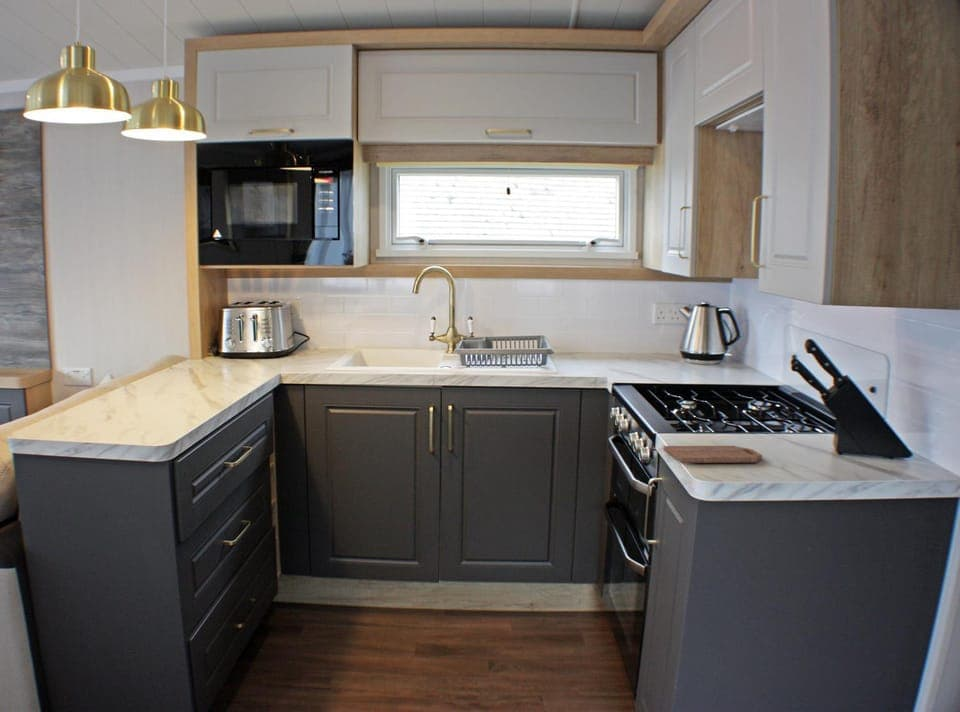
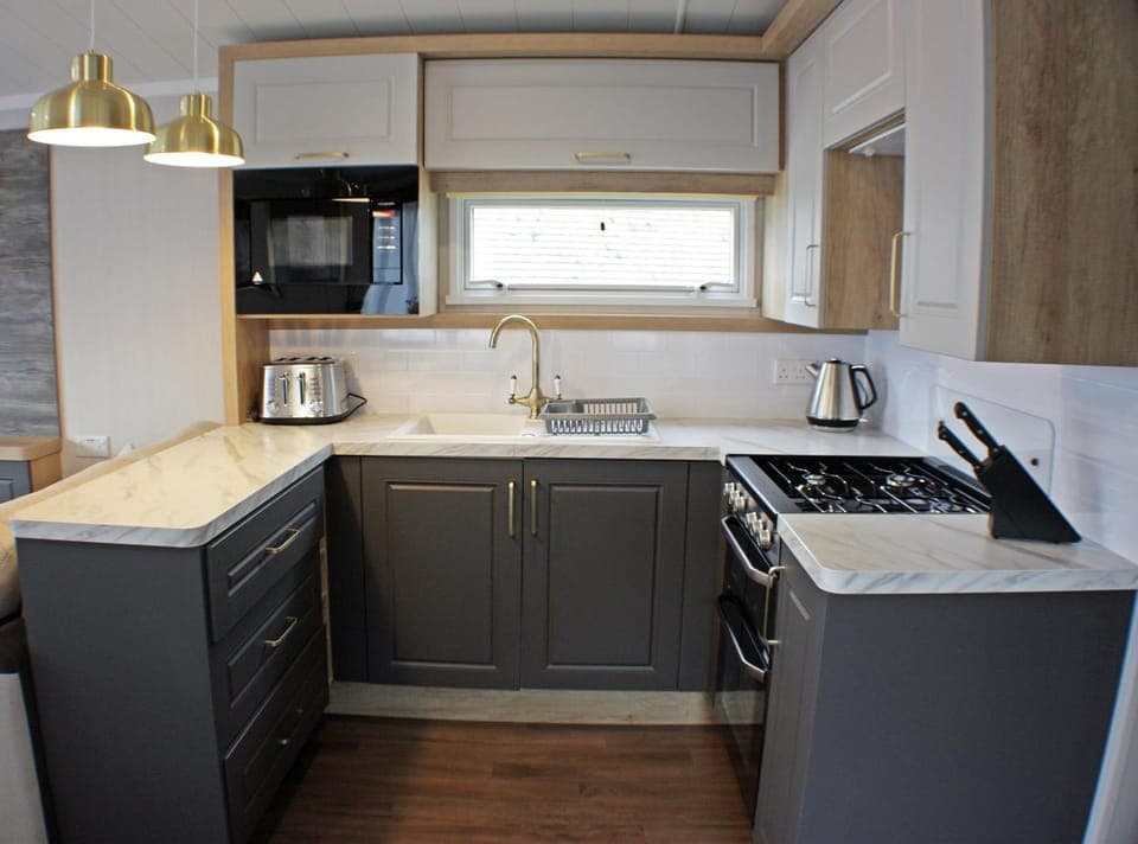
- cutting board (714, 453)
